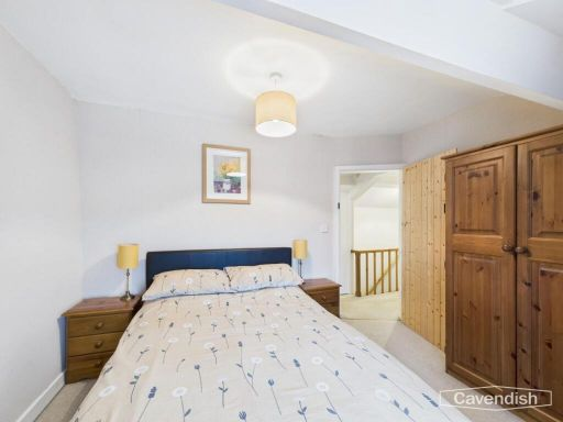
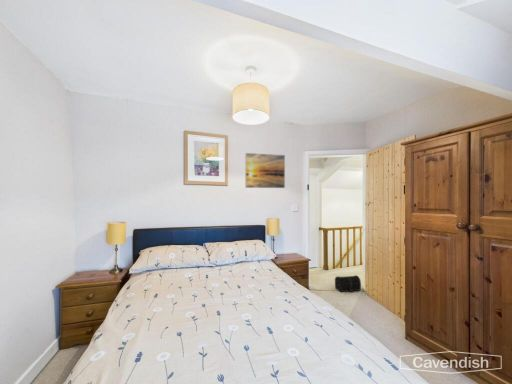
+ treasure chest (347, 283)
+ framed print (265, 171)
